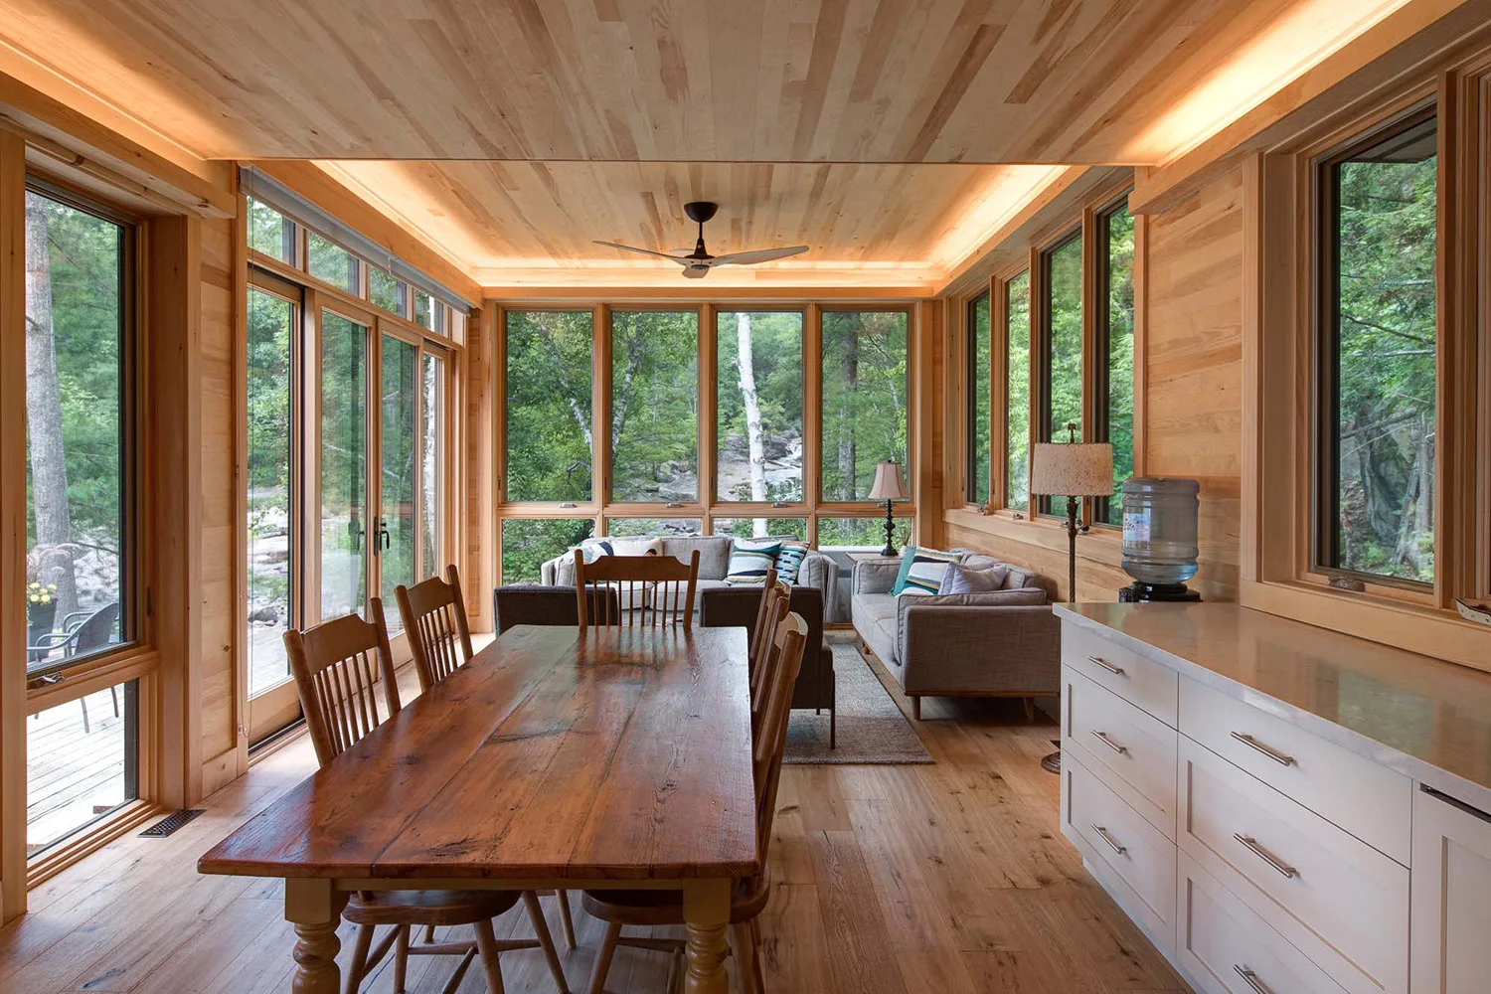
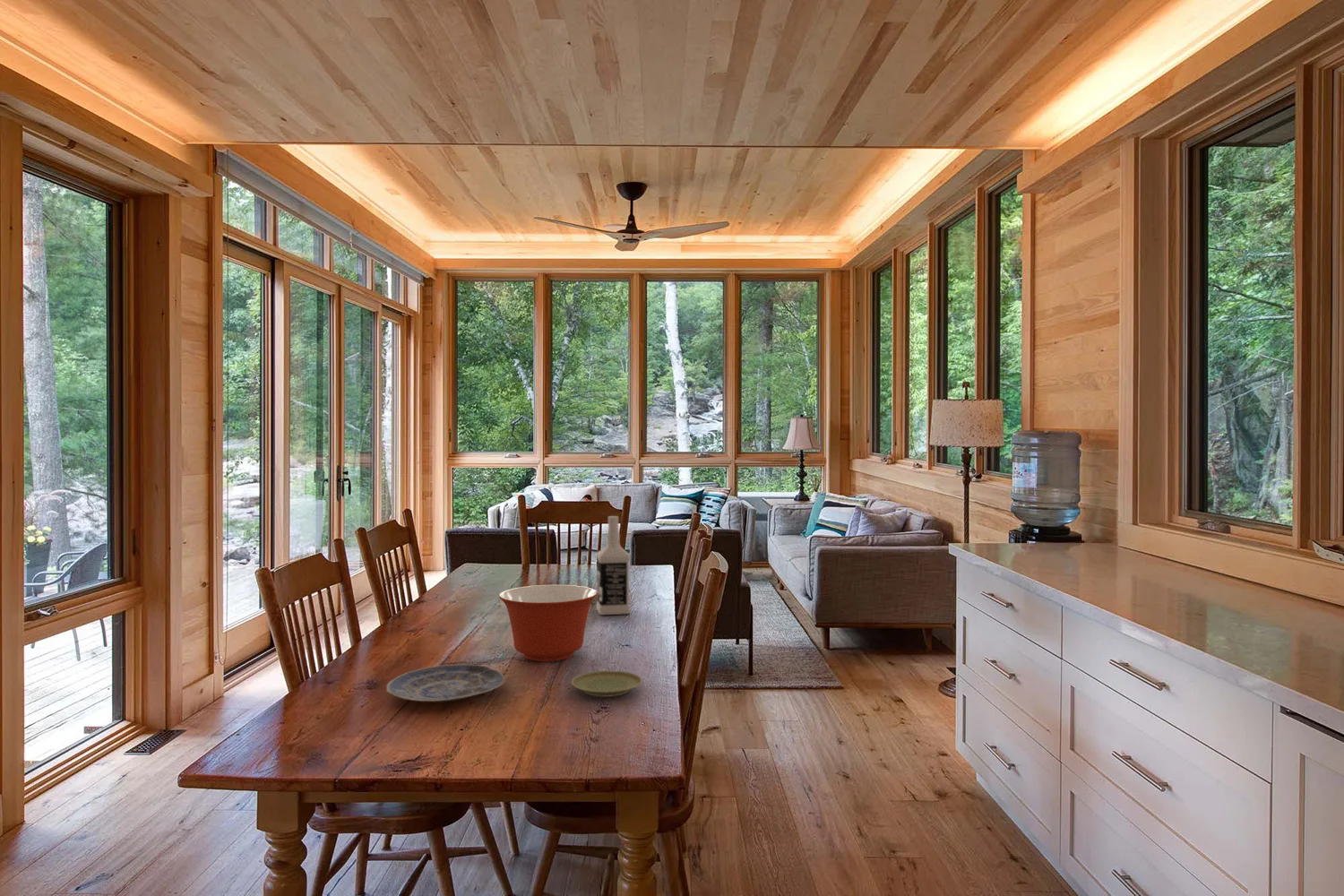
+ plate (607, 685)
+ plate (446, 685)
+ mixing bowl (548, 624)
+ vodka (613, 564)
